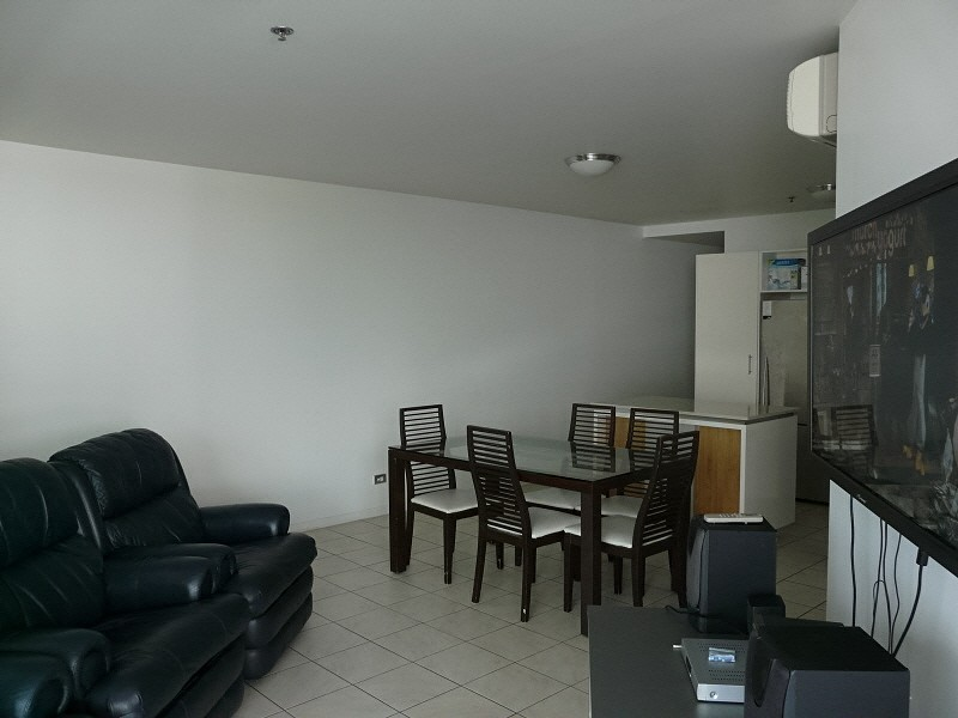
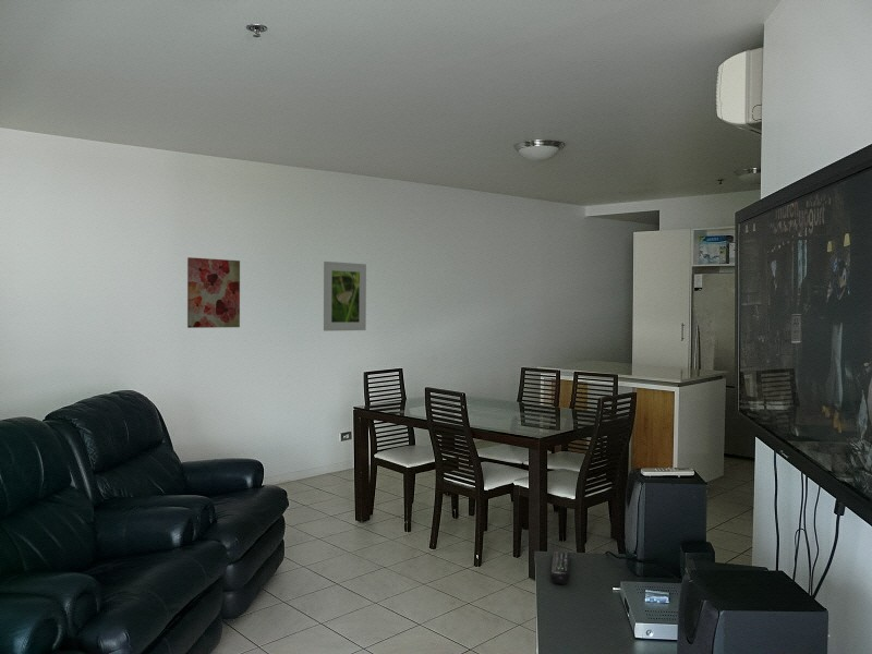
+ wall art (214, 293)
+ remote control (560, 566)
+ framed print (344, 296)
